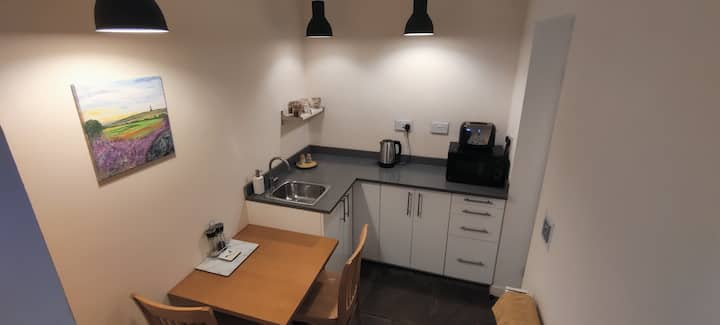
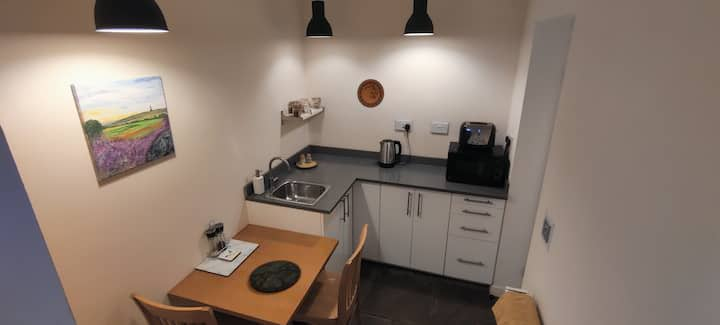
+ plate (275, 272)
+ decorative plate (370, 93)
